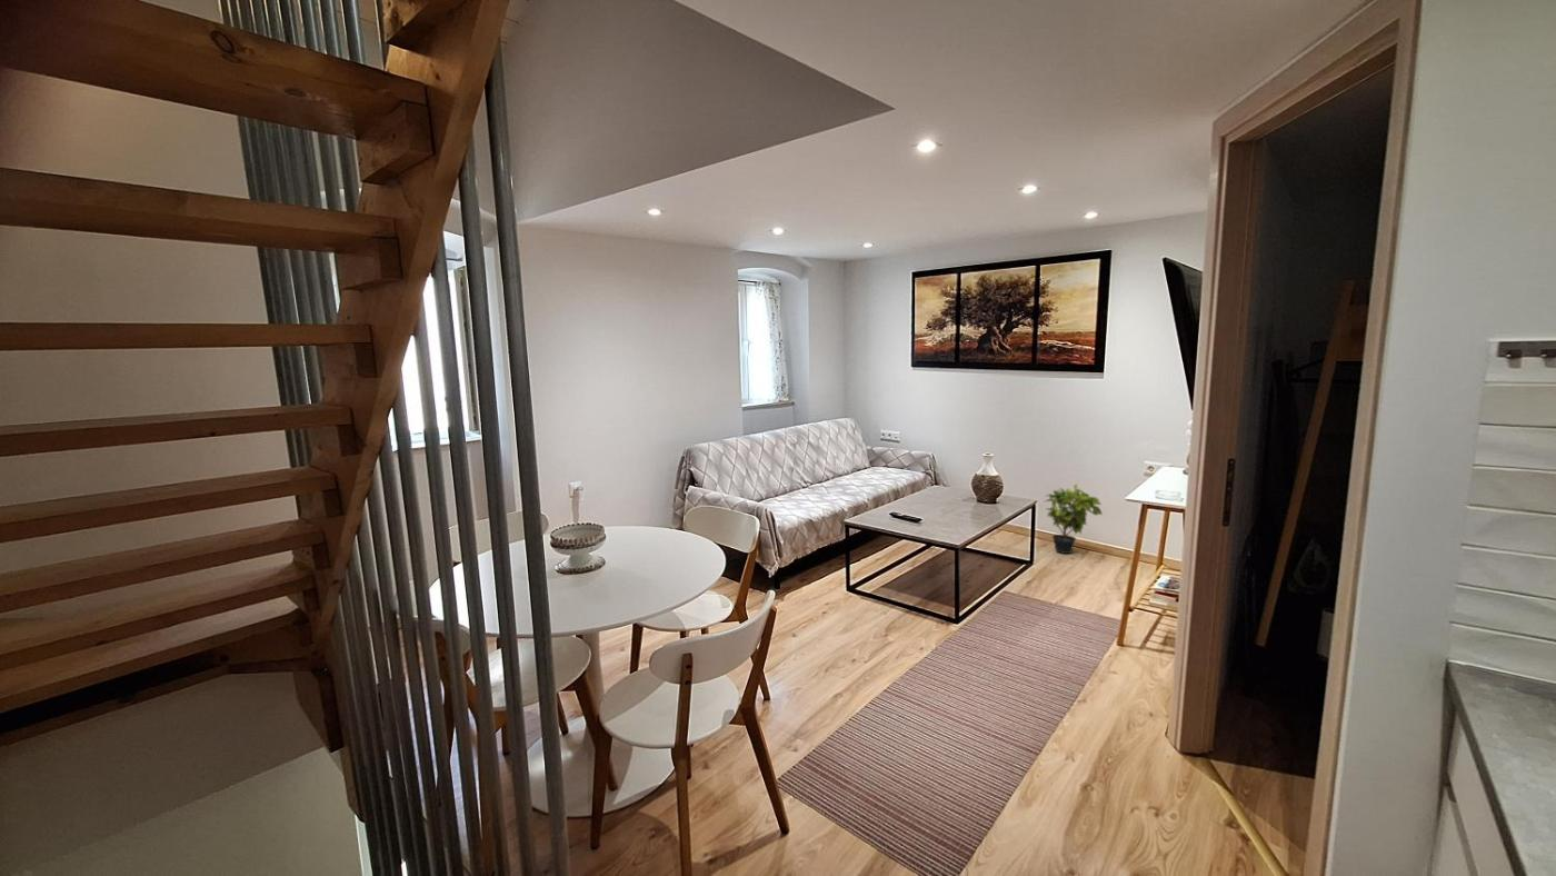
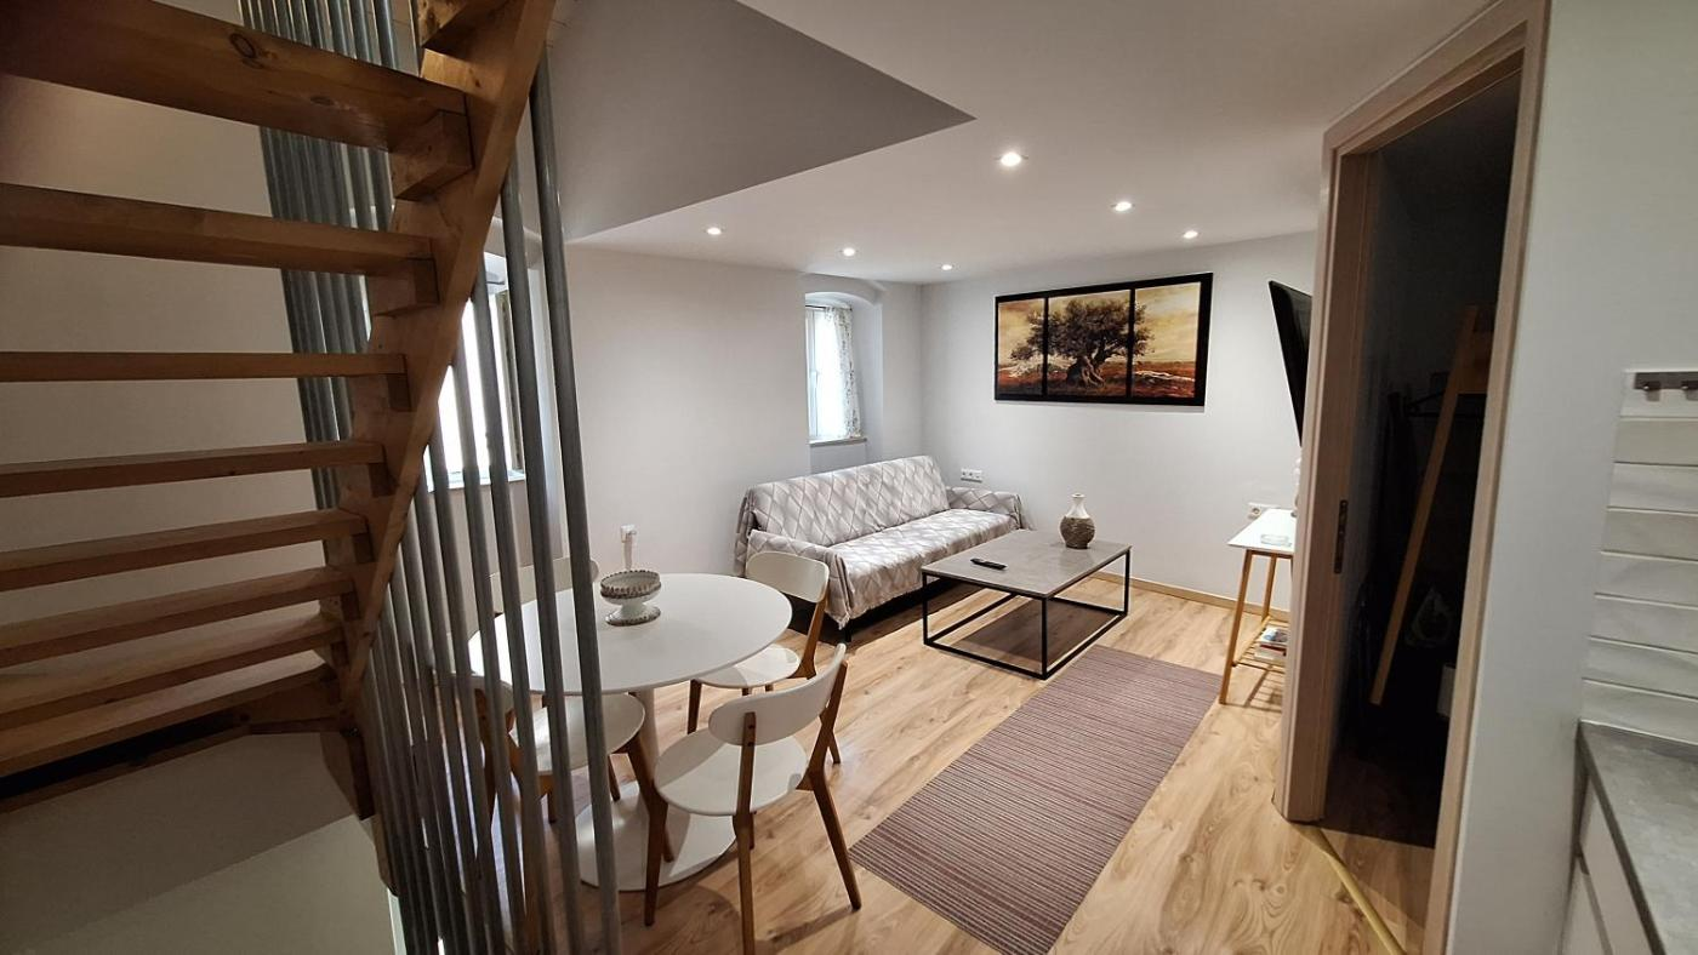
- potted plant (1069, 518)
